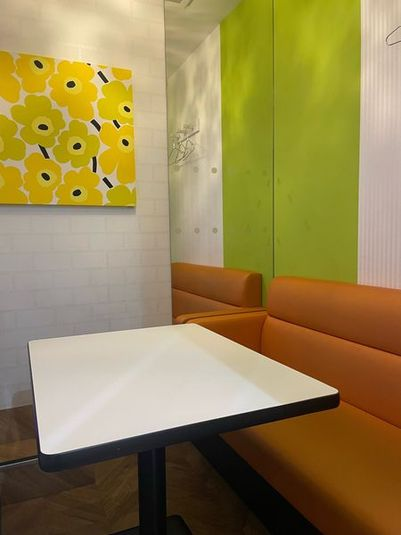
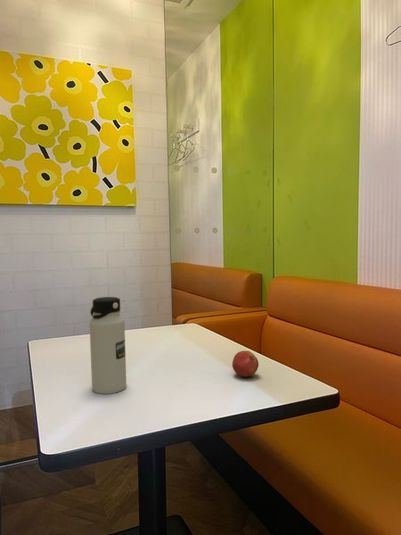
+ water bottle (107, 343)
+ fruit (244, 363)
